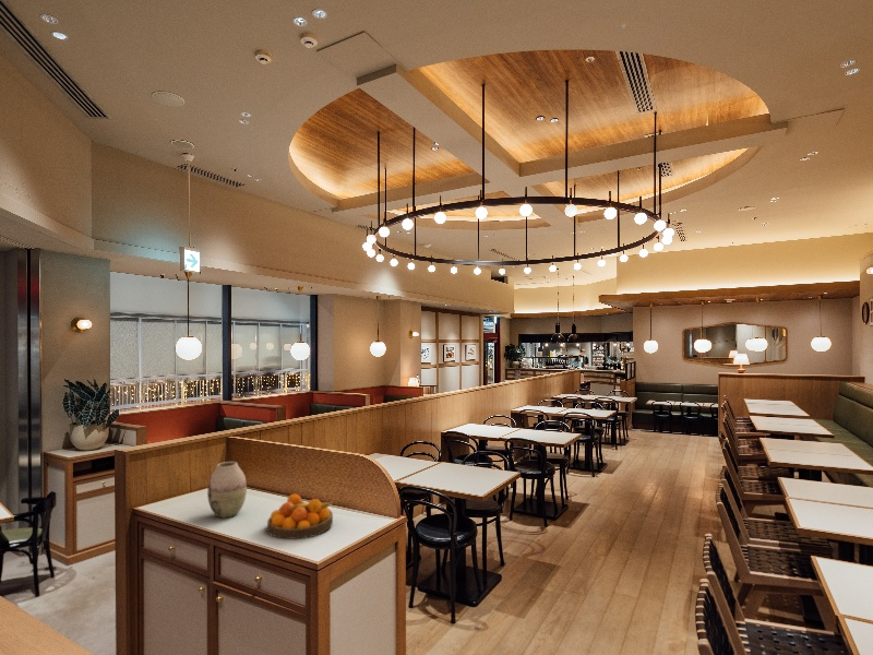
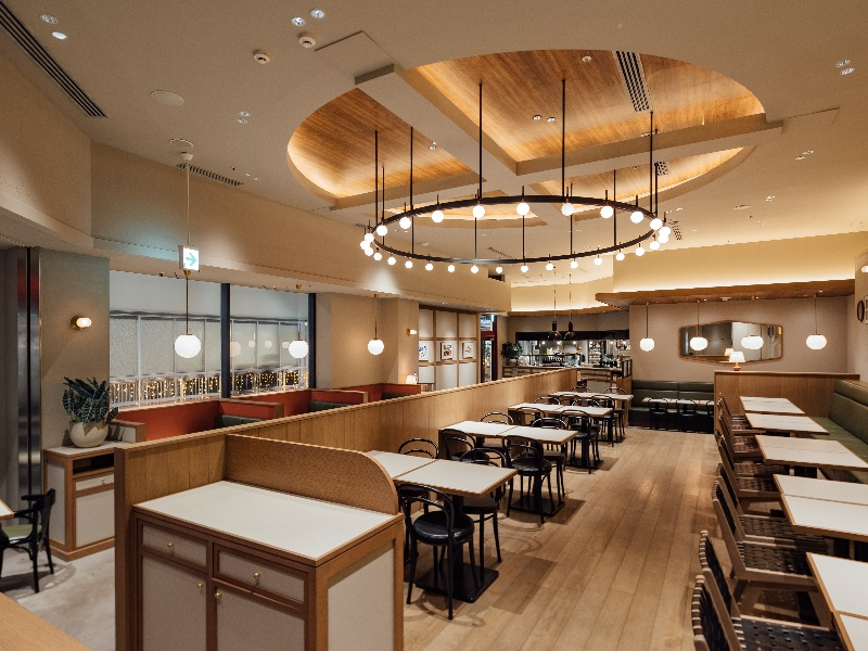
- vase (227, 489)
- fruit bowl (300, 512)
